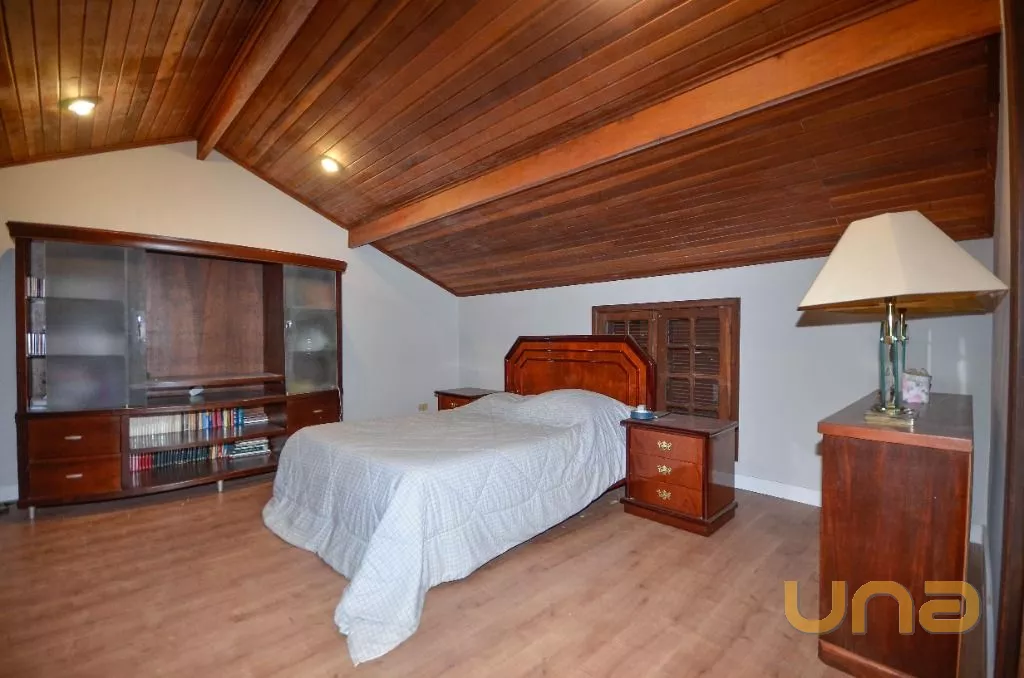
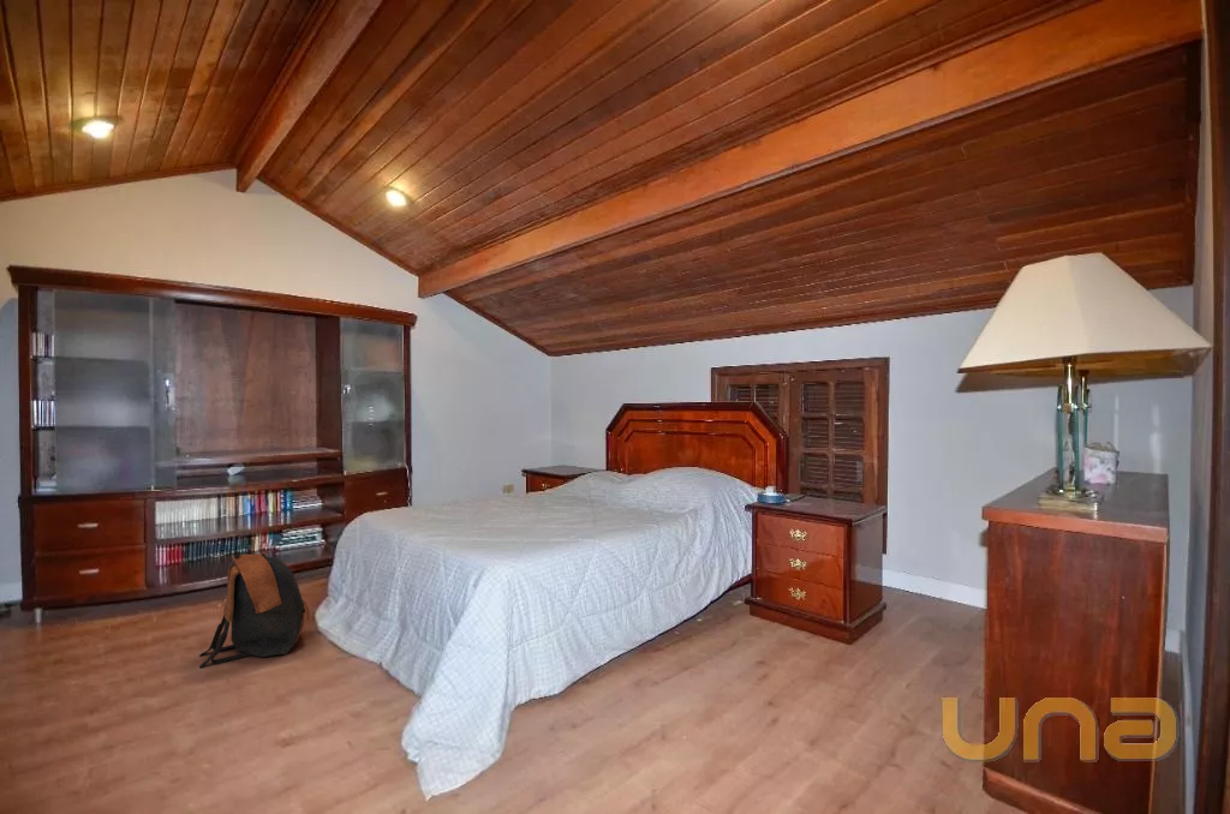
+ backpack (257, 598)
